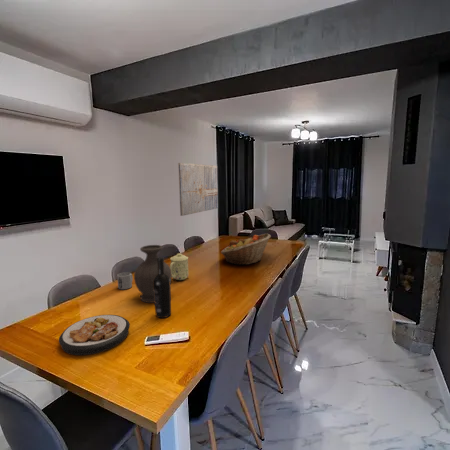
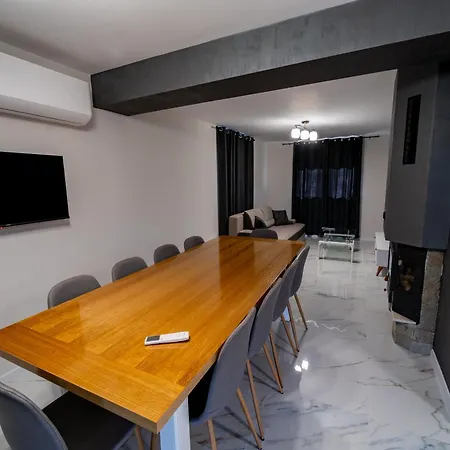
- plate (95, 330)
- mug (178, 266)
- wall art (200, 188)
- vase (153, 272)
- fruit basket (246, 247)
- wine bottle (161, 286)
- mug (125, 279)
